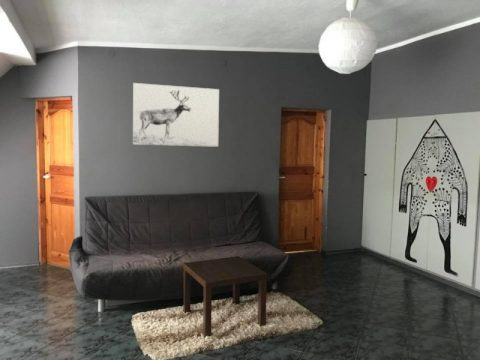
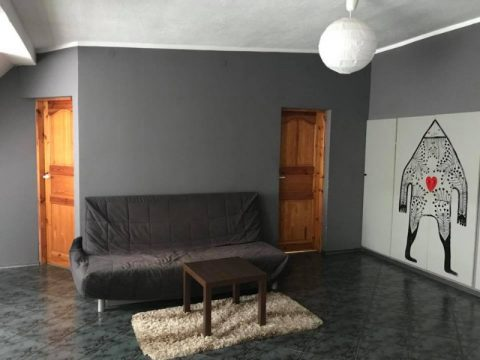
- wall art (177, 116)
